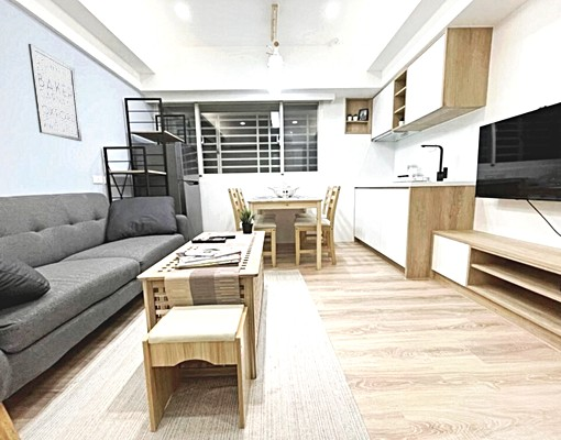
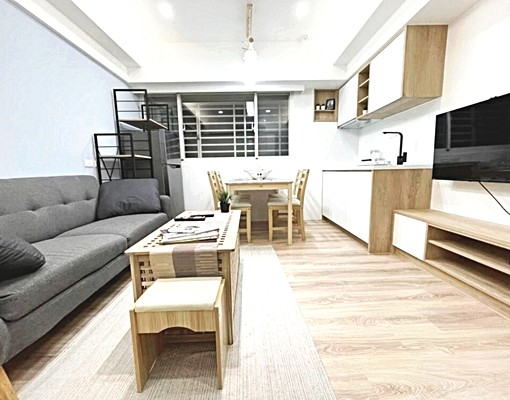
- wall art (57, 98)
